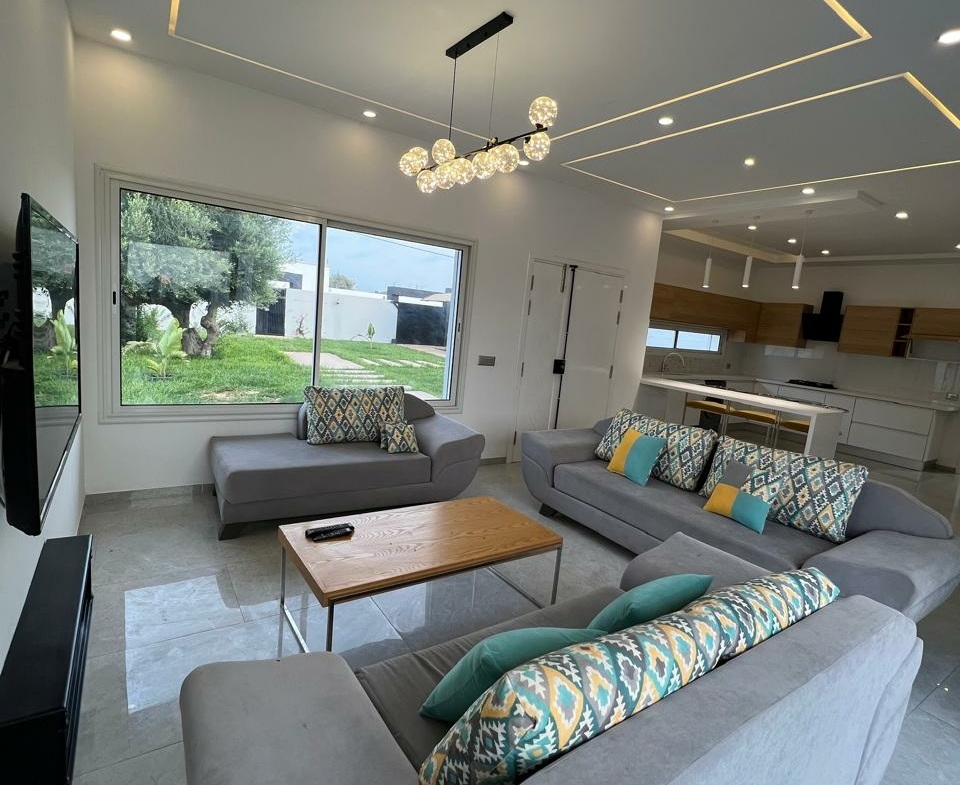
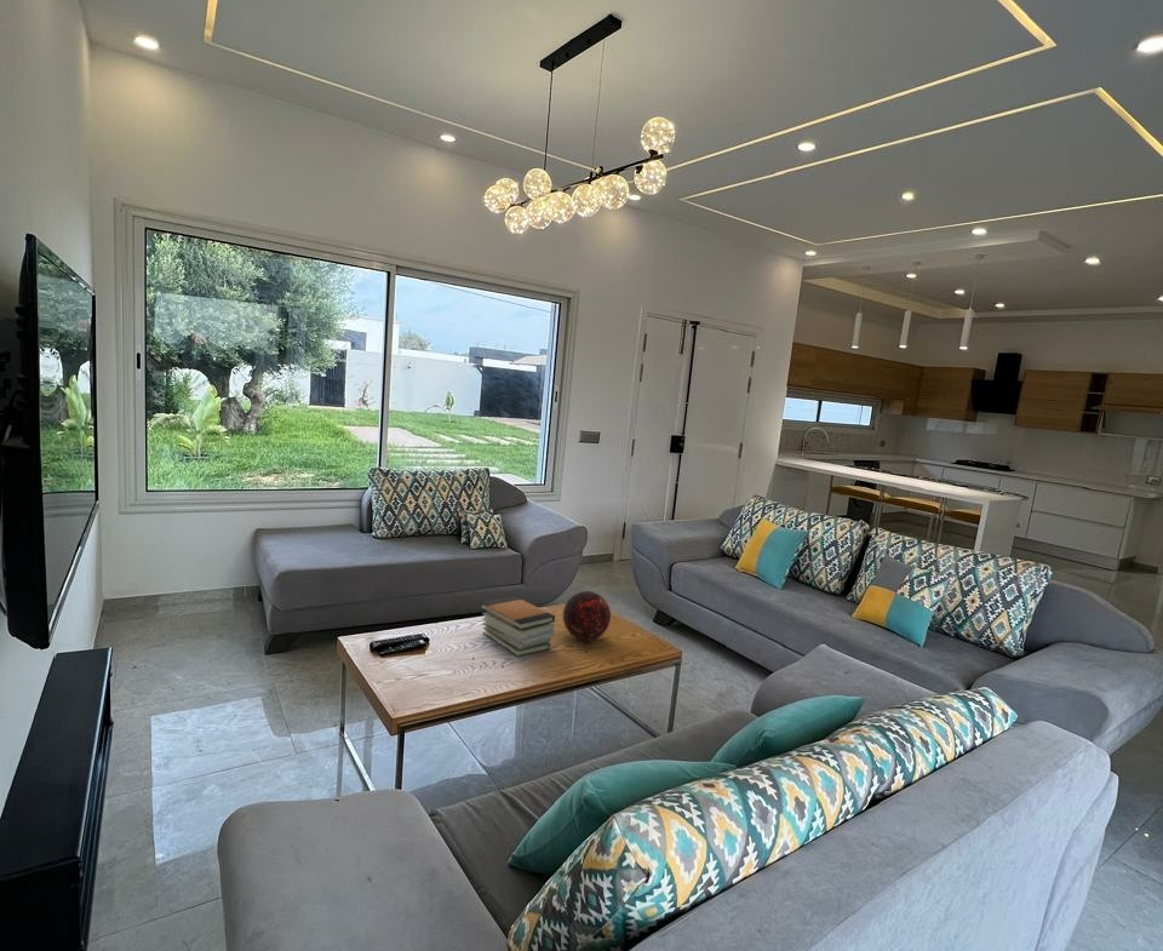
+ decorative orb (586, 615)
+ book stack (516, 625)
